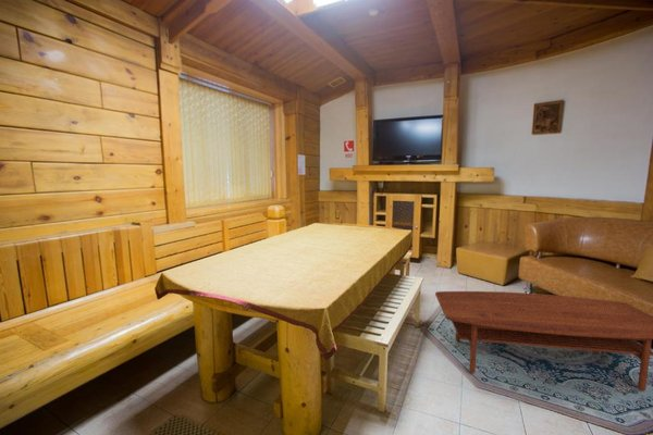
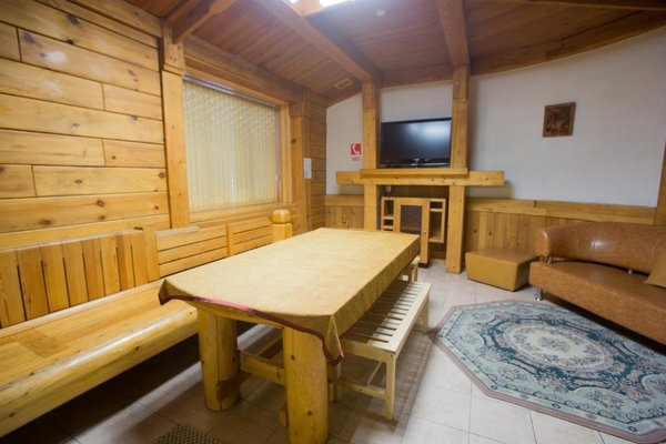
- coffee table (539, 336)
